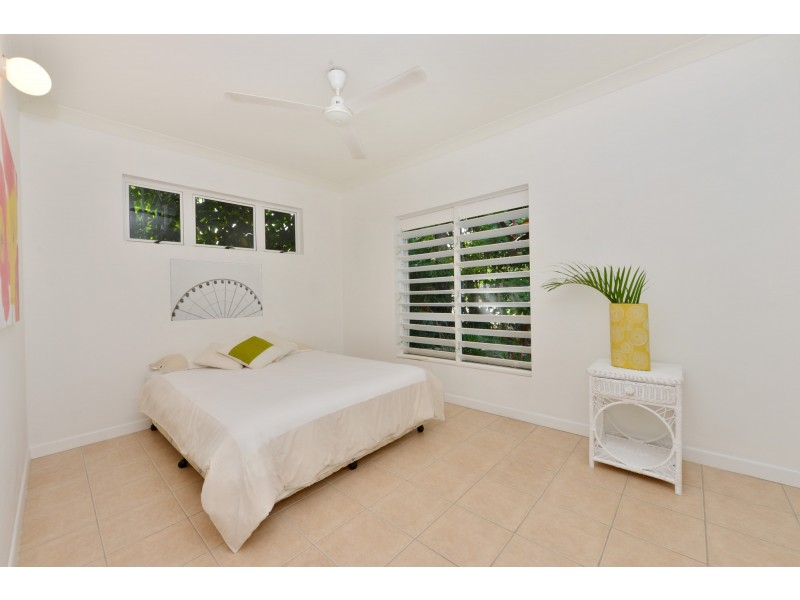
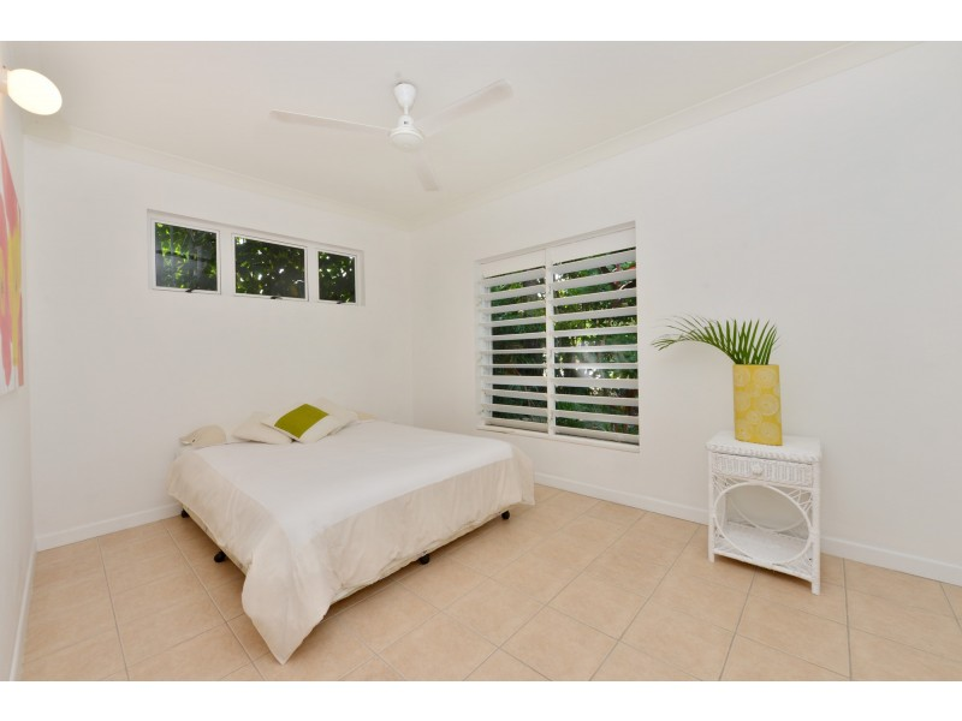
- wall art (220, 290)
